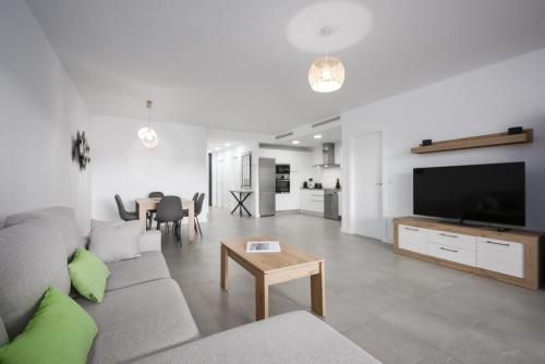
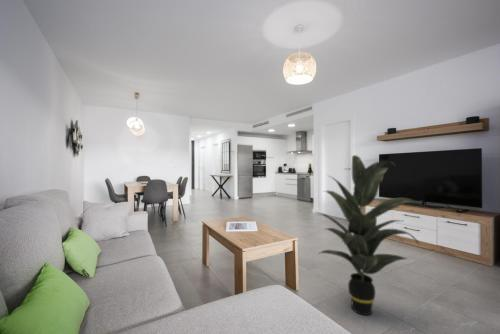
+ indoor plant (363, 230)
